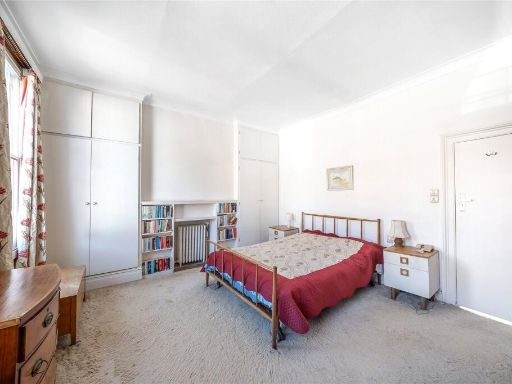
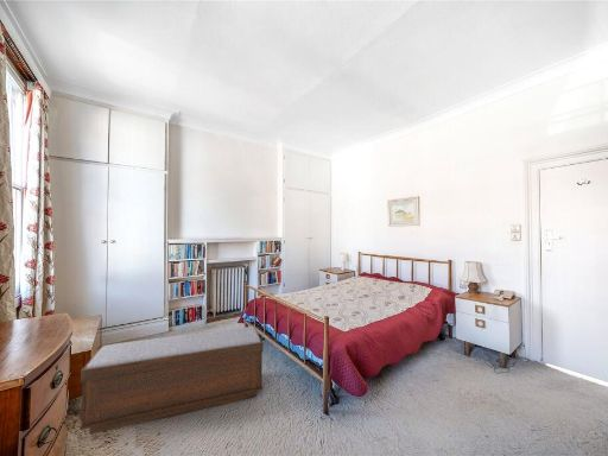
+ bench (183, 369)
